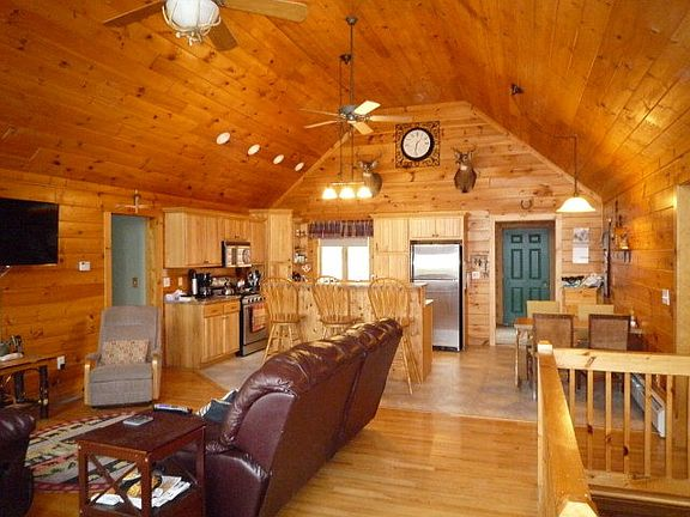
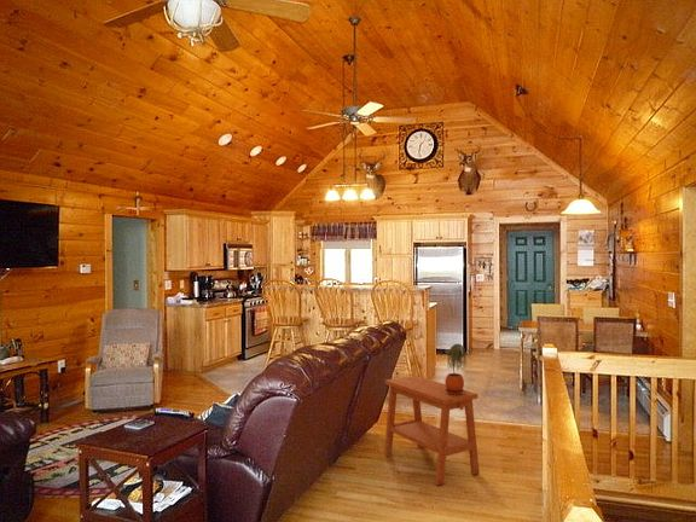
+ side table (429, 424)
+ potted plant (457, 367)
